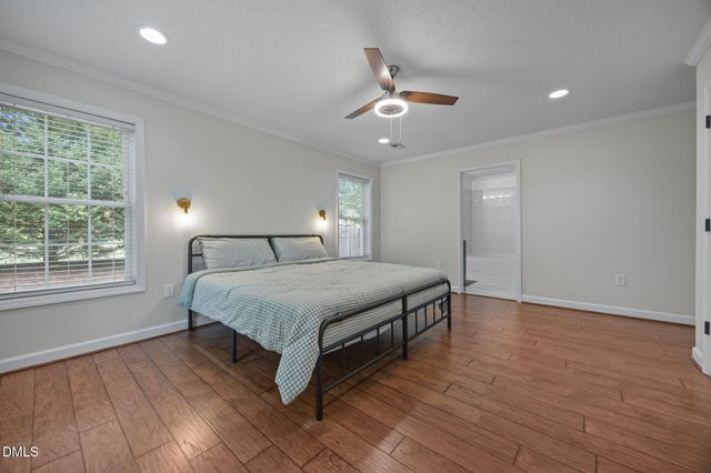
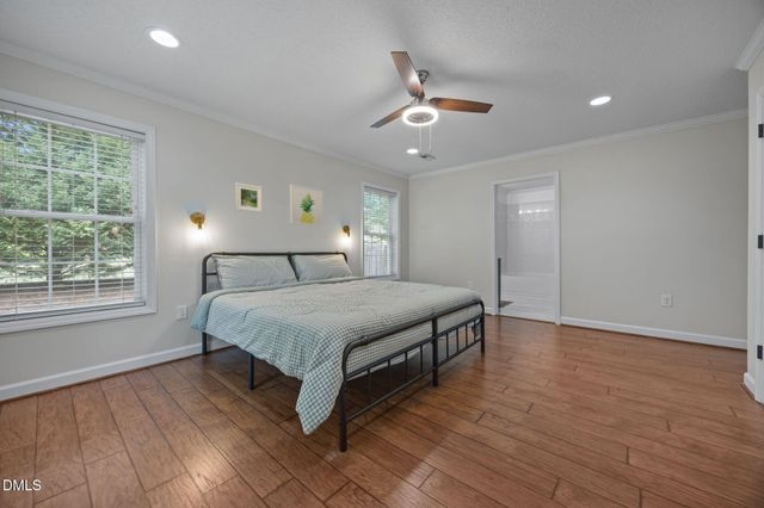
+ wall art (307, 206)
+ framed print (248, 198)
